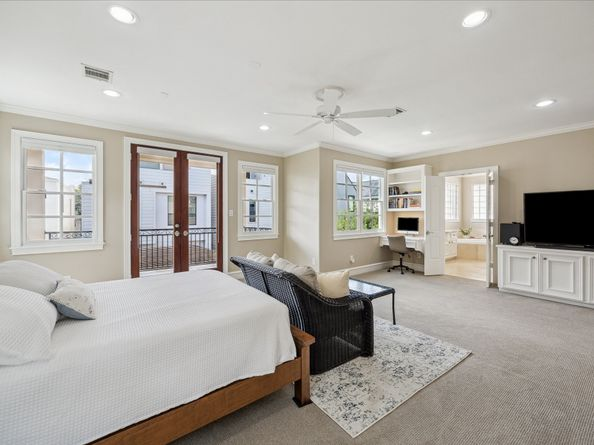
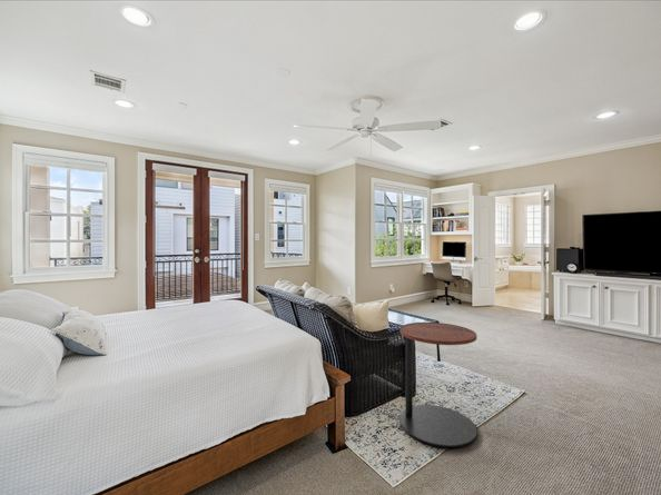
+ side table (412, 377)
